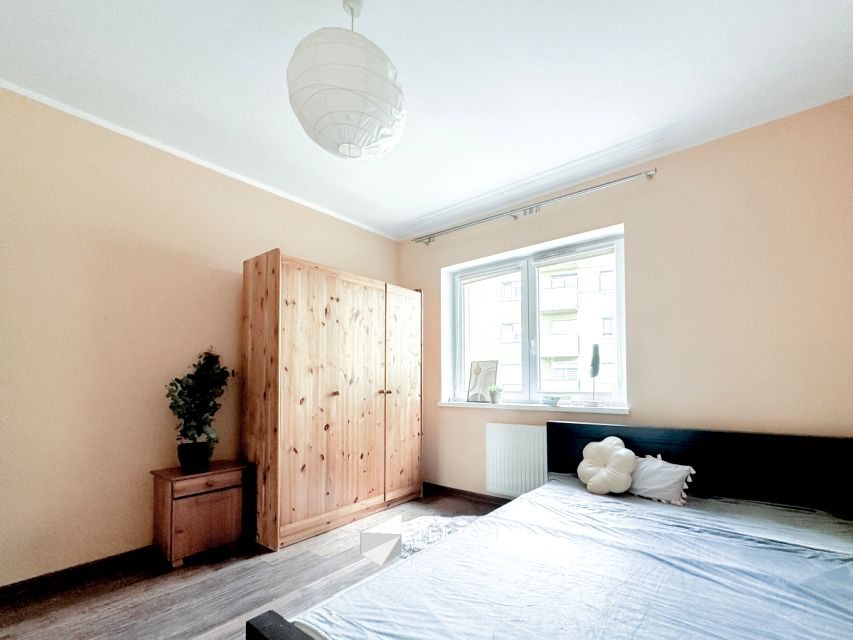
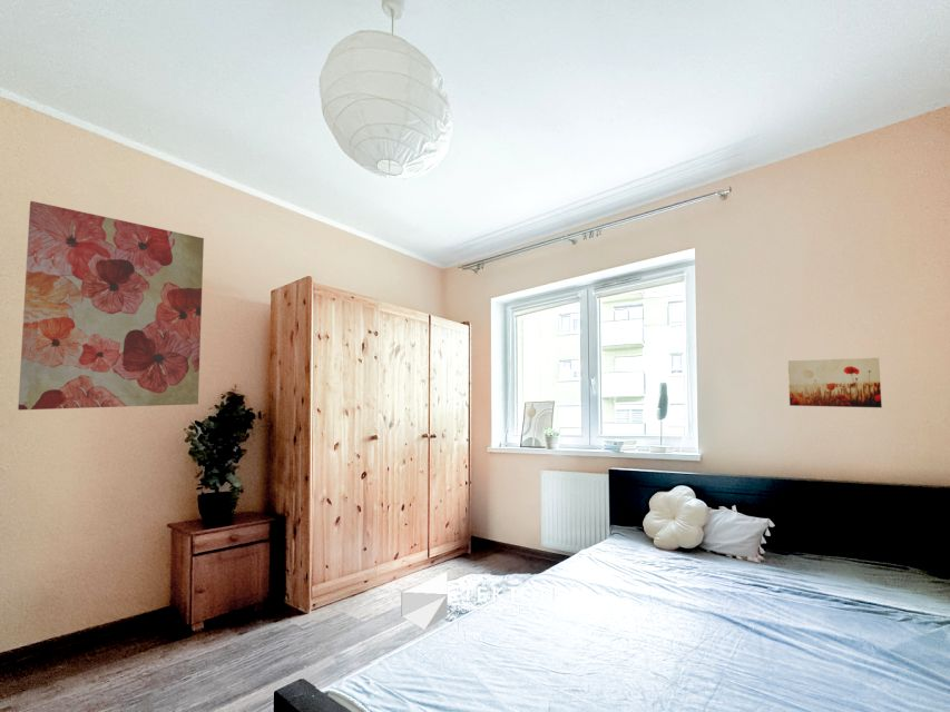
+ wall art (832, 383)
+ wall art (121, 313)
